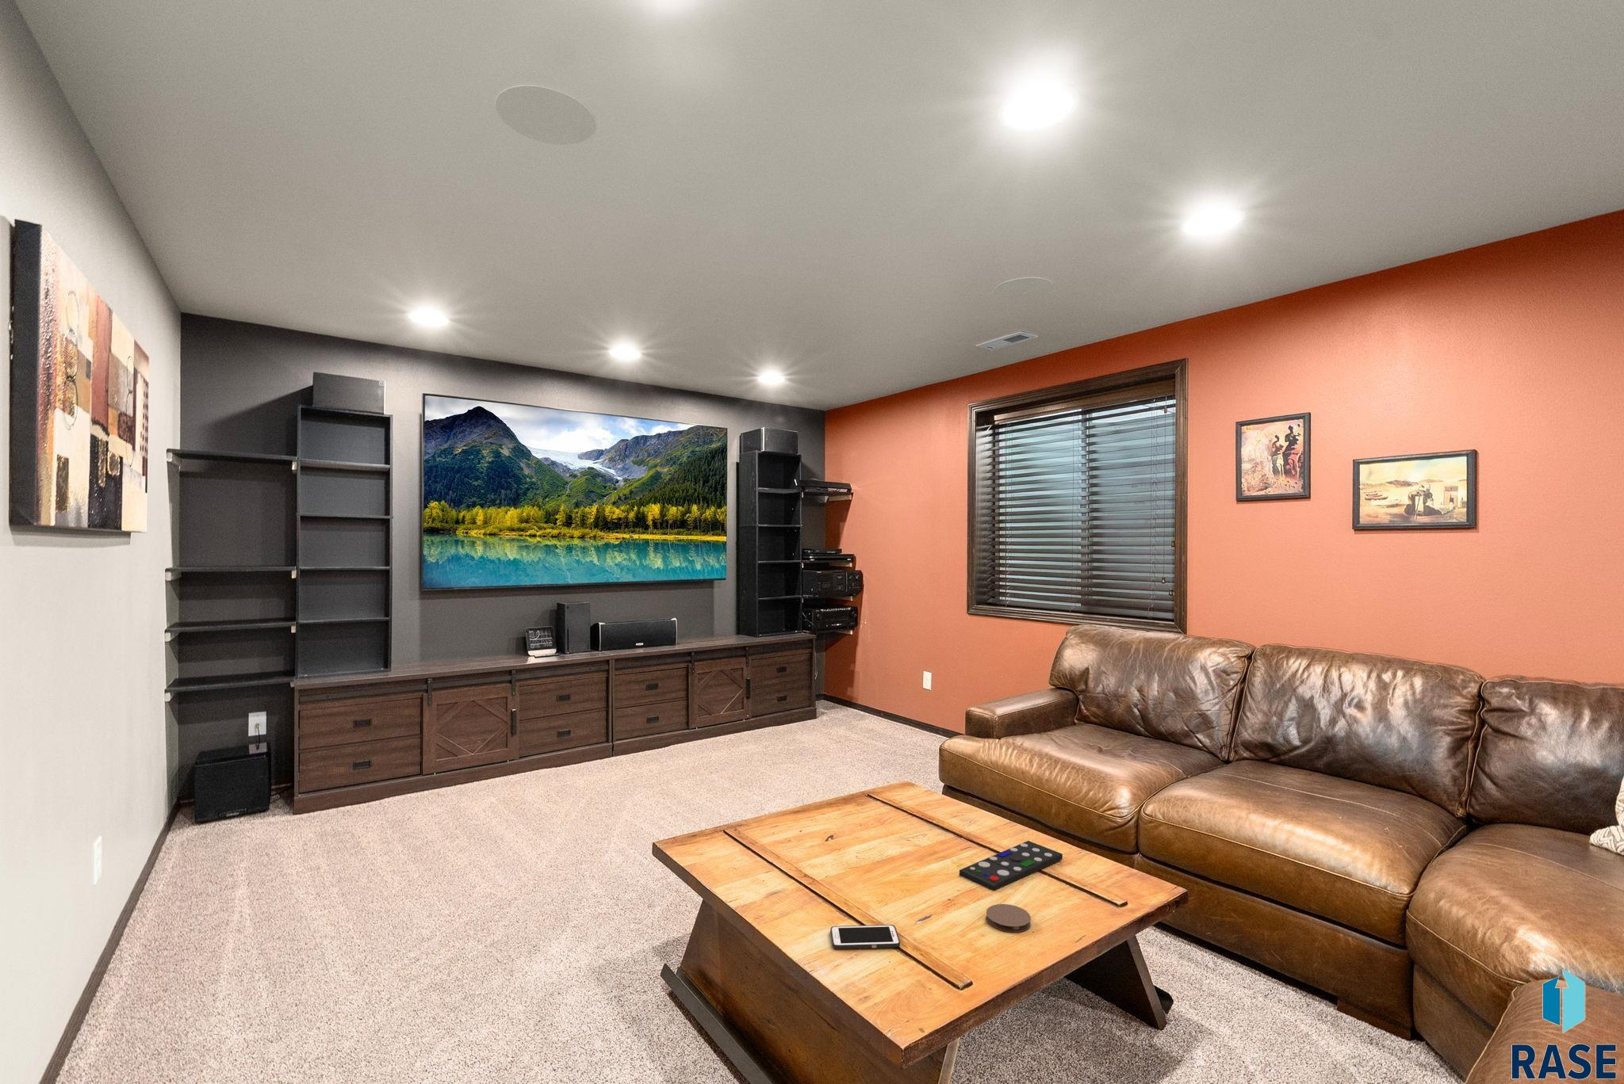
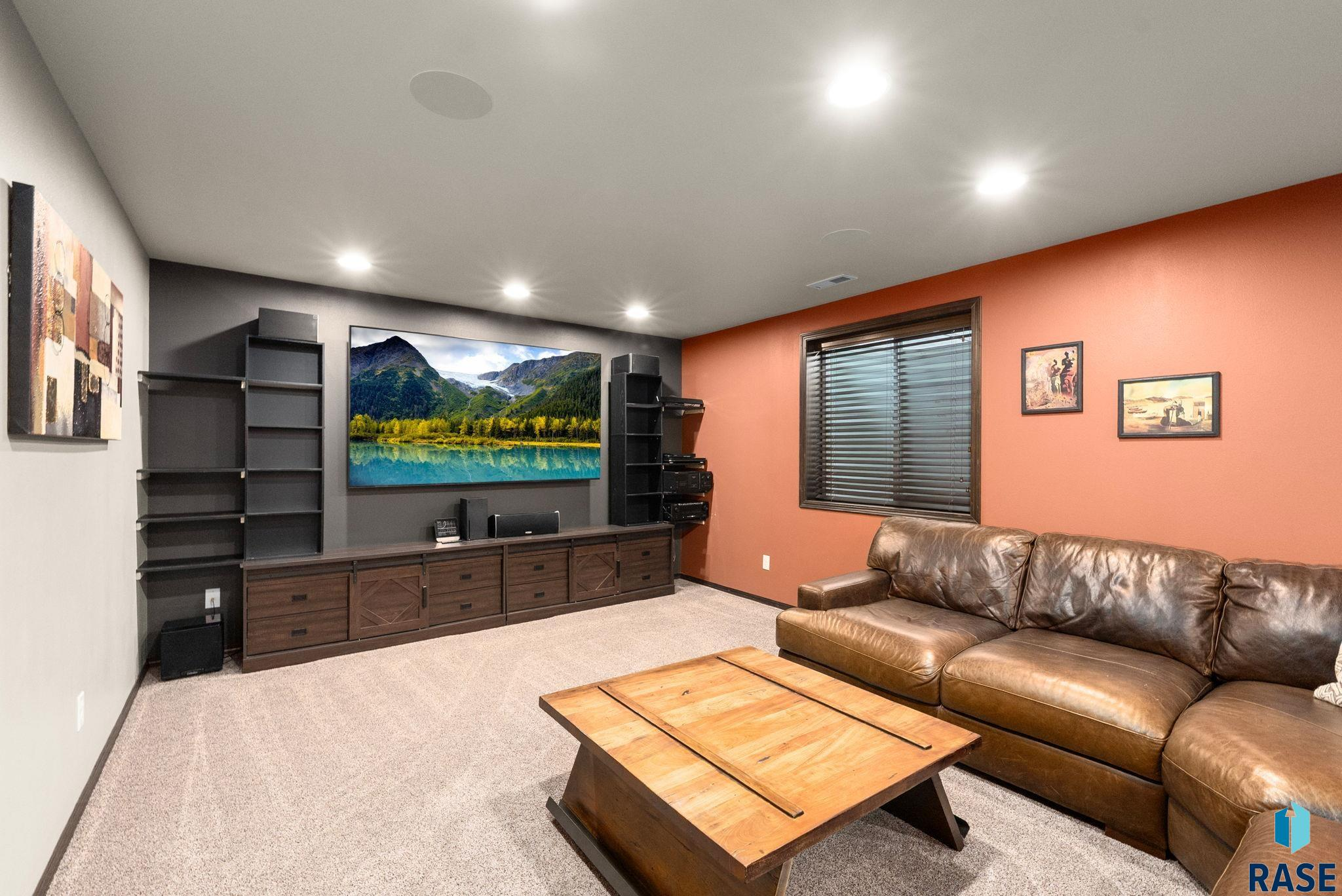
- remote control (1012, 863)
- coaster (1008, 917)
- cell phone (864, 936)
